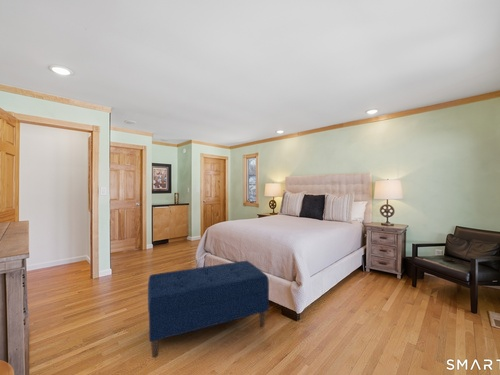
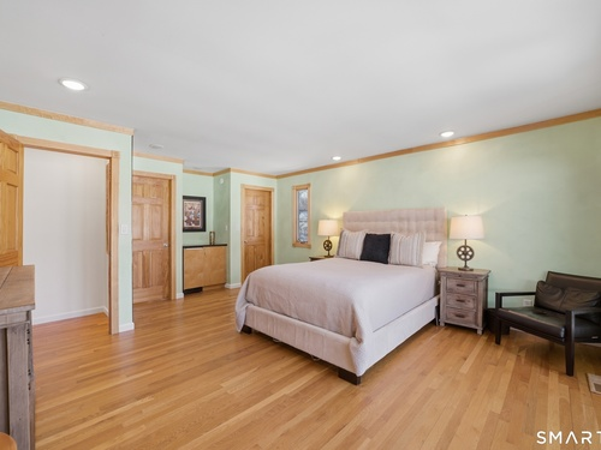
- bench (208, 300)
